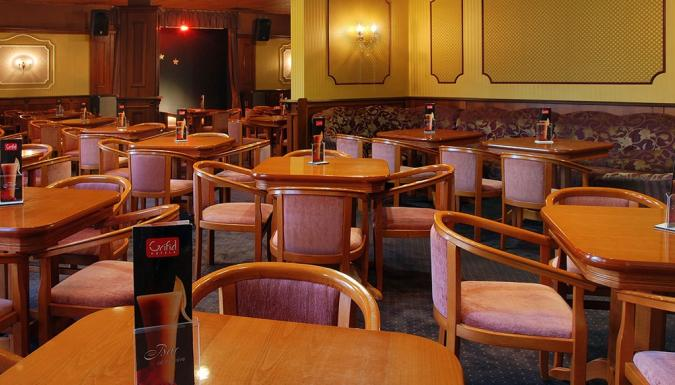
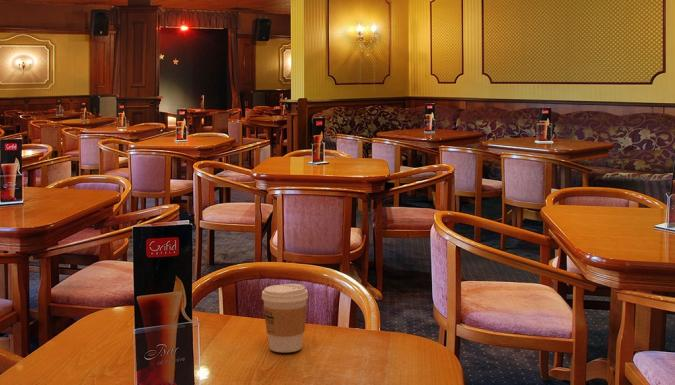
+ coffee cup (285, 316)
